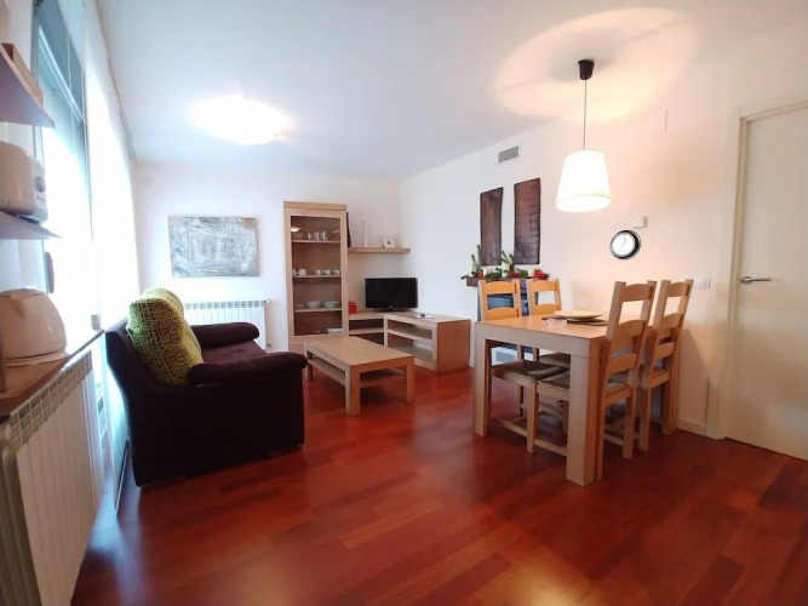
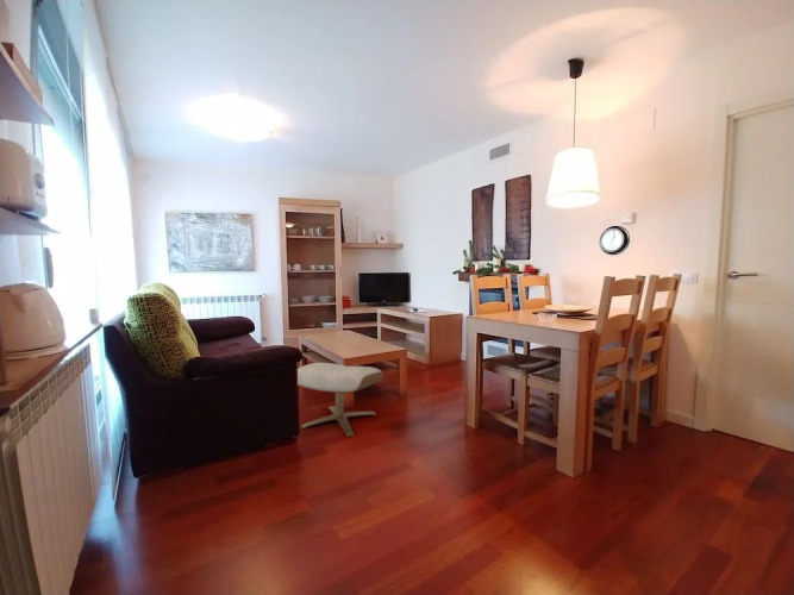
+ ottoman (338, 393)
